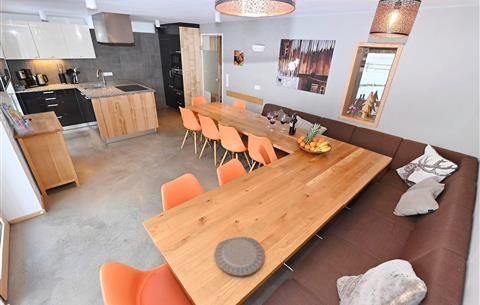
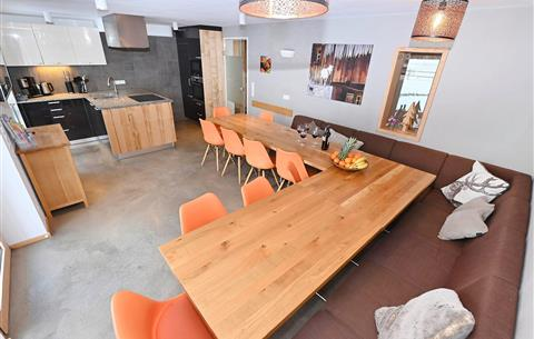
- chinaware (239, 252)
